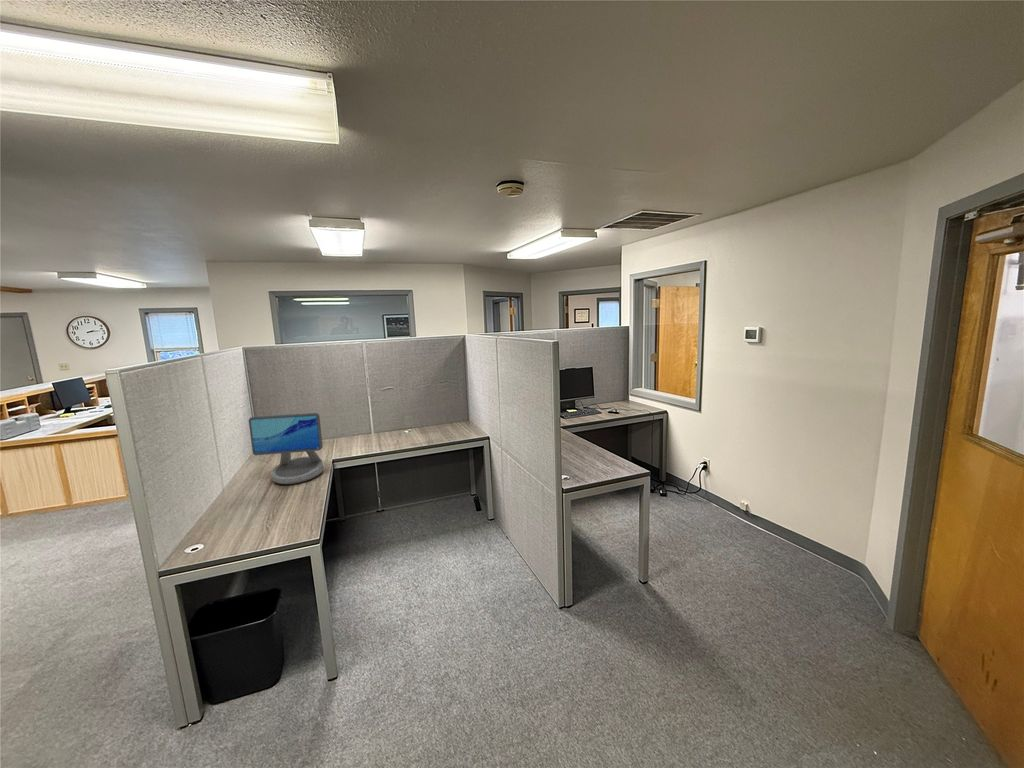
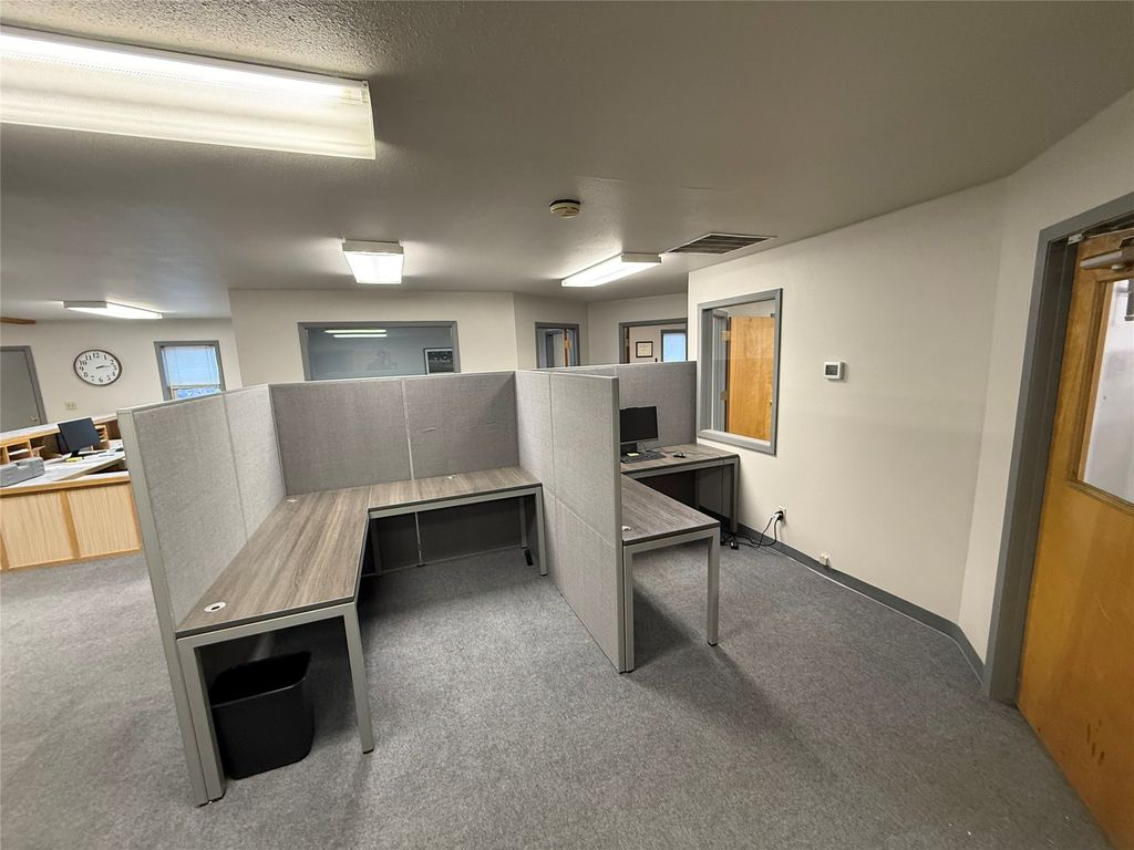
- computer monitor (294, 444)
